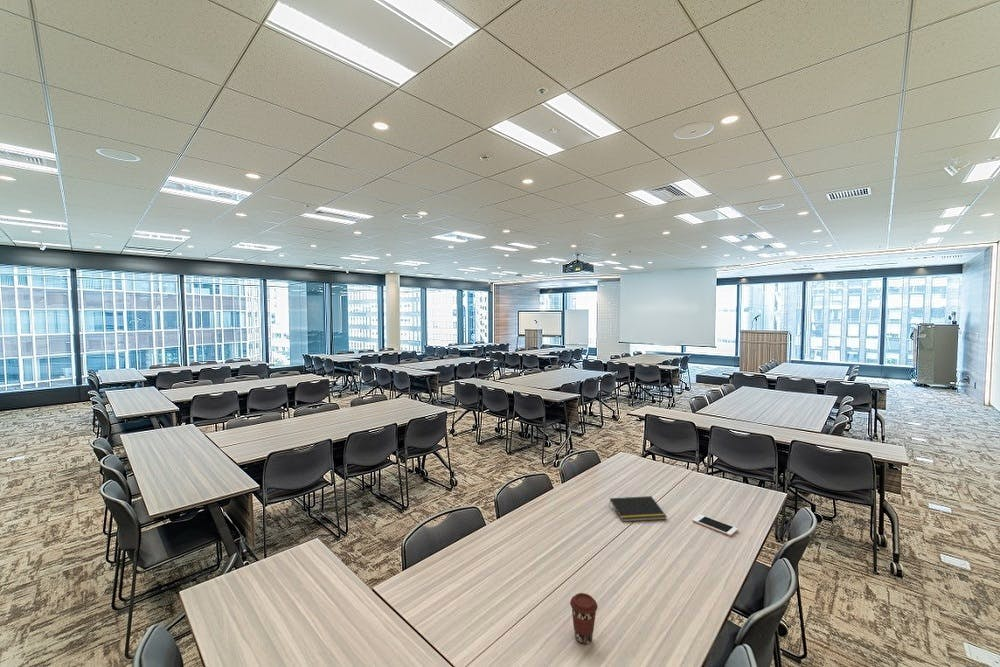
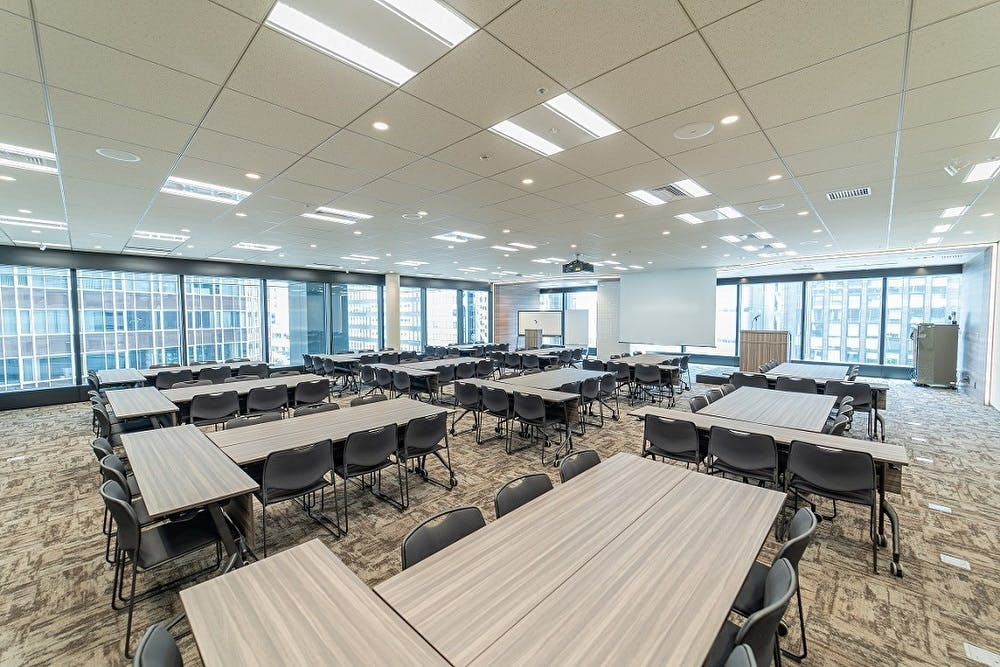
- notepad (637, 508)
- coffee cup (583, 618)
- cell phone (714, 524)
